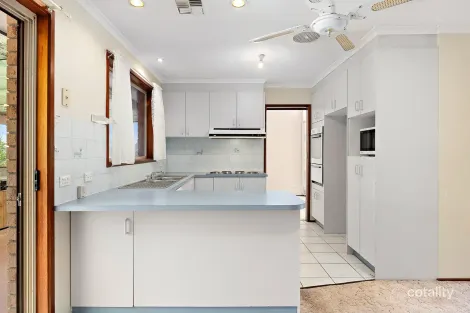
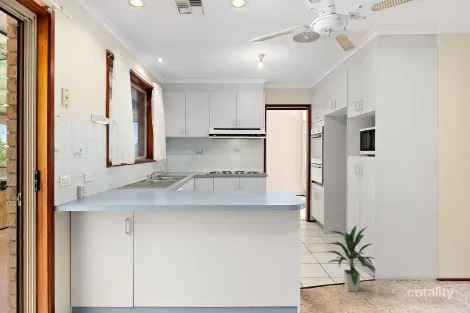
+ indoor plant (351, 257)
